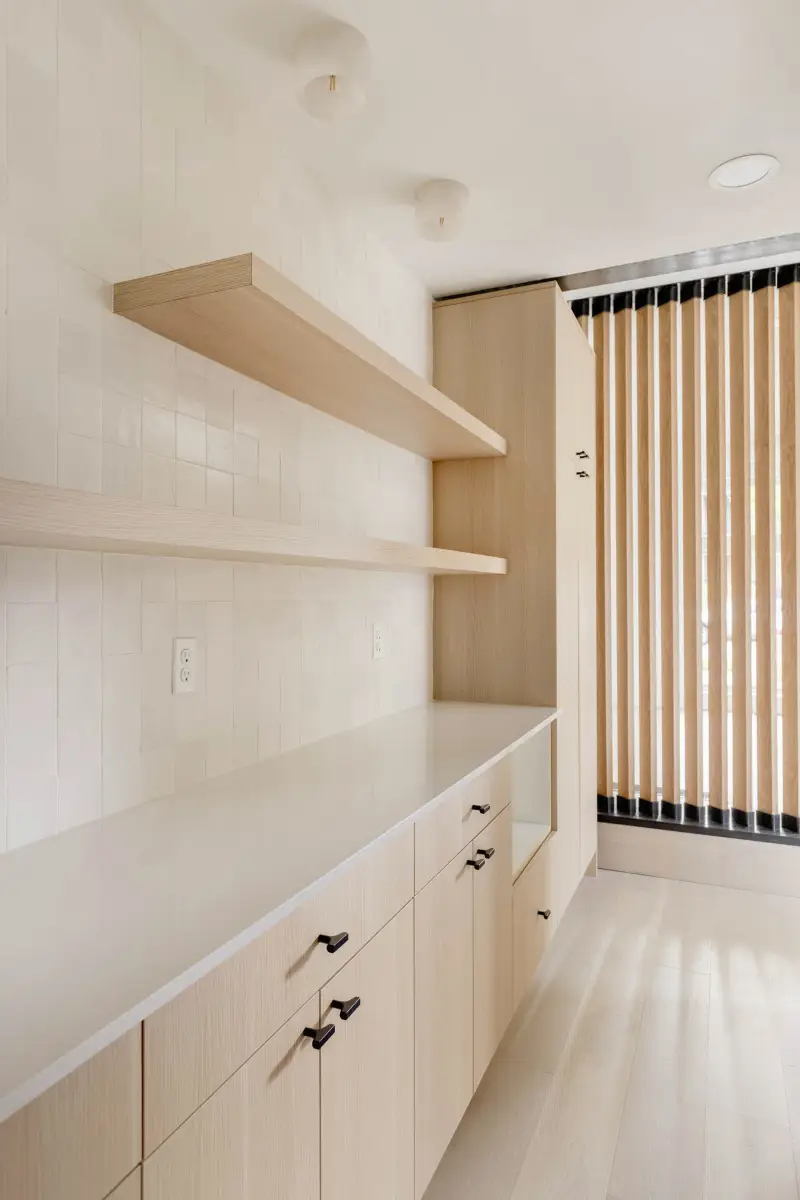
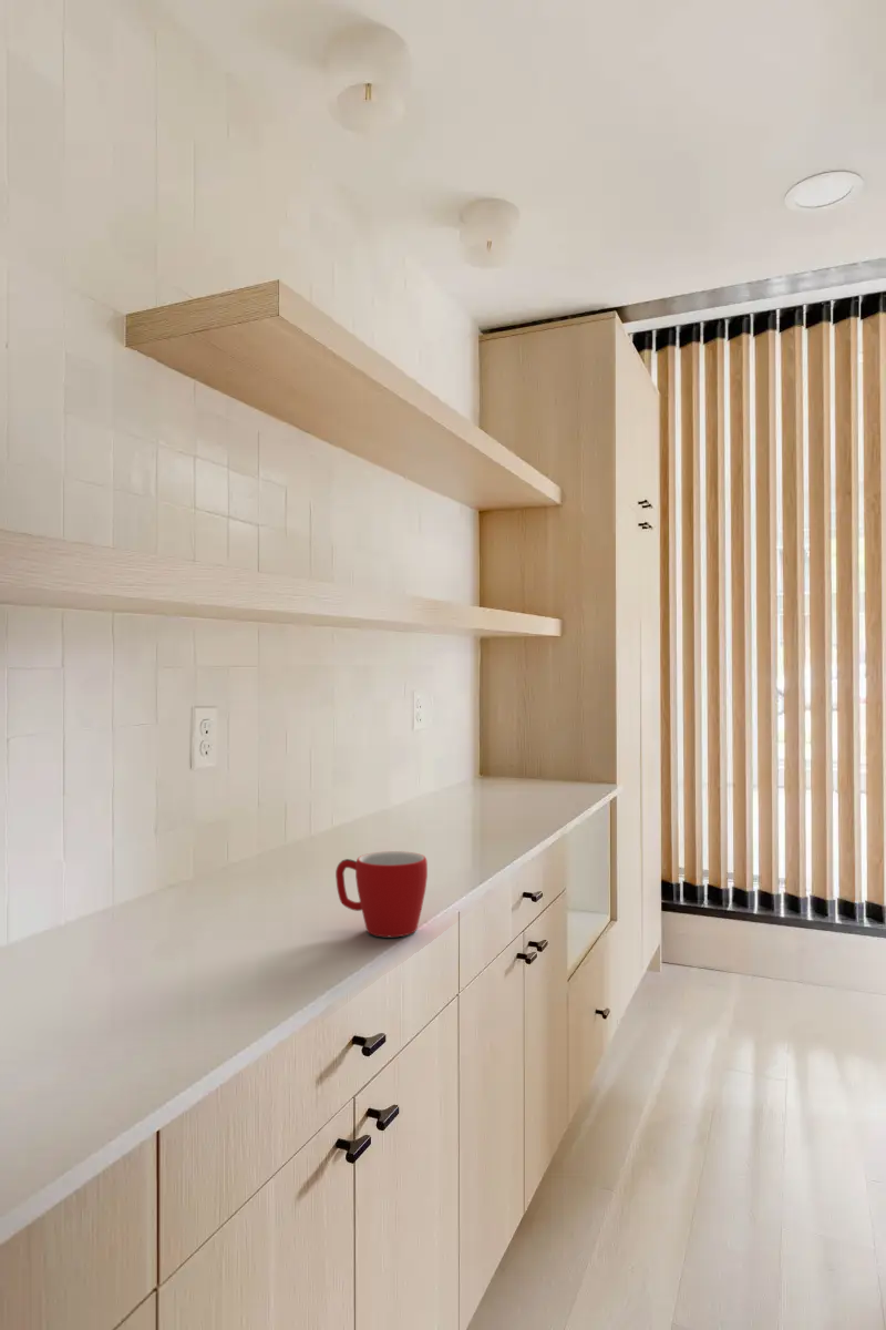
+ mug (380, 892)
